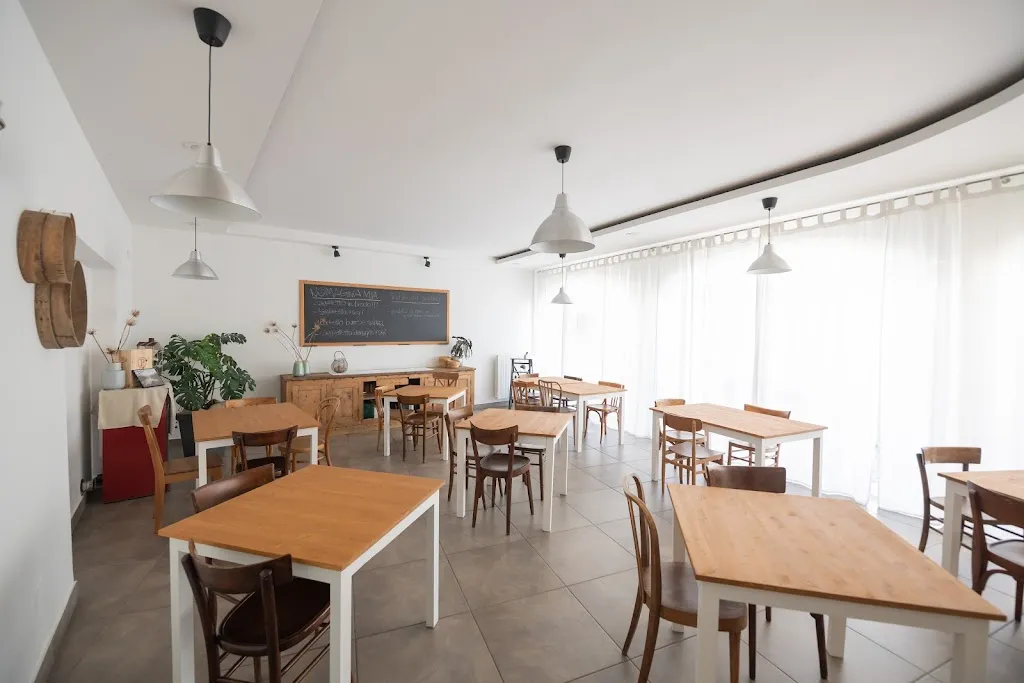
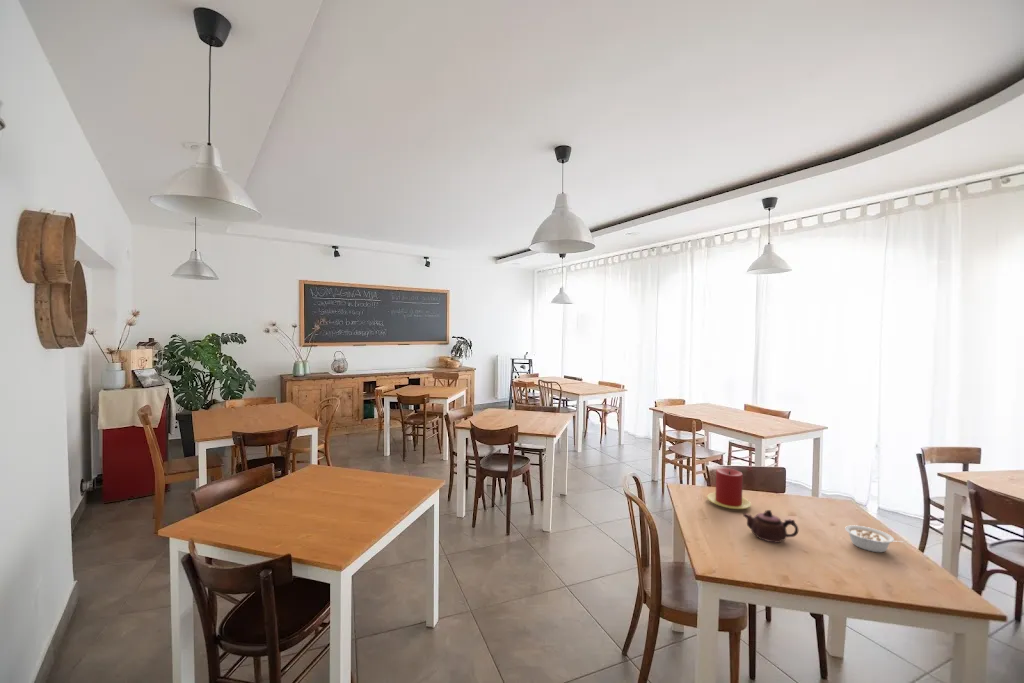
+ teapot (769, 523)
+ candle (728, 487)
+ legume (870, 538)
